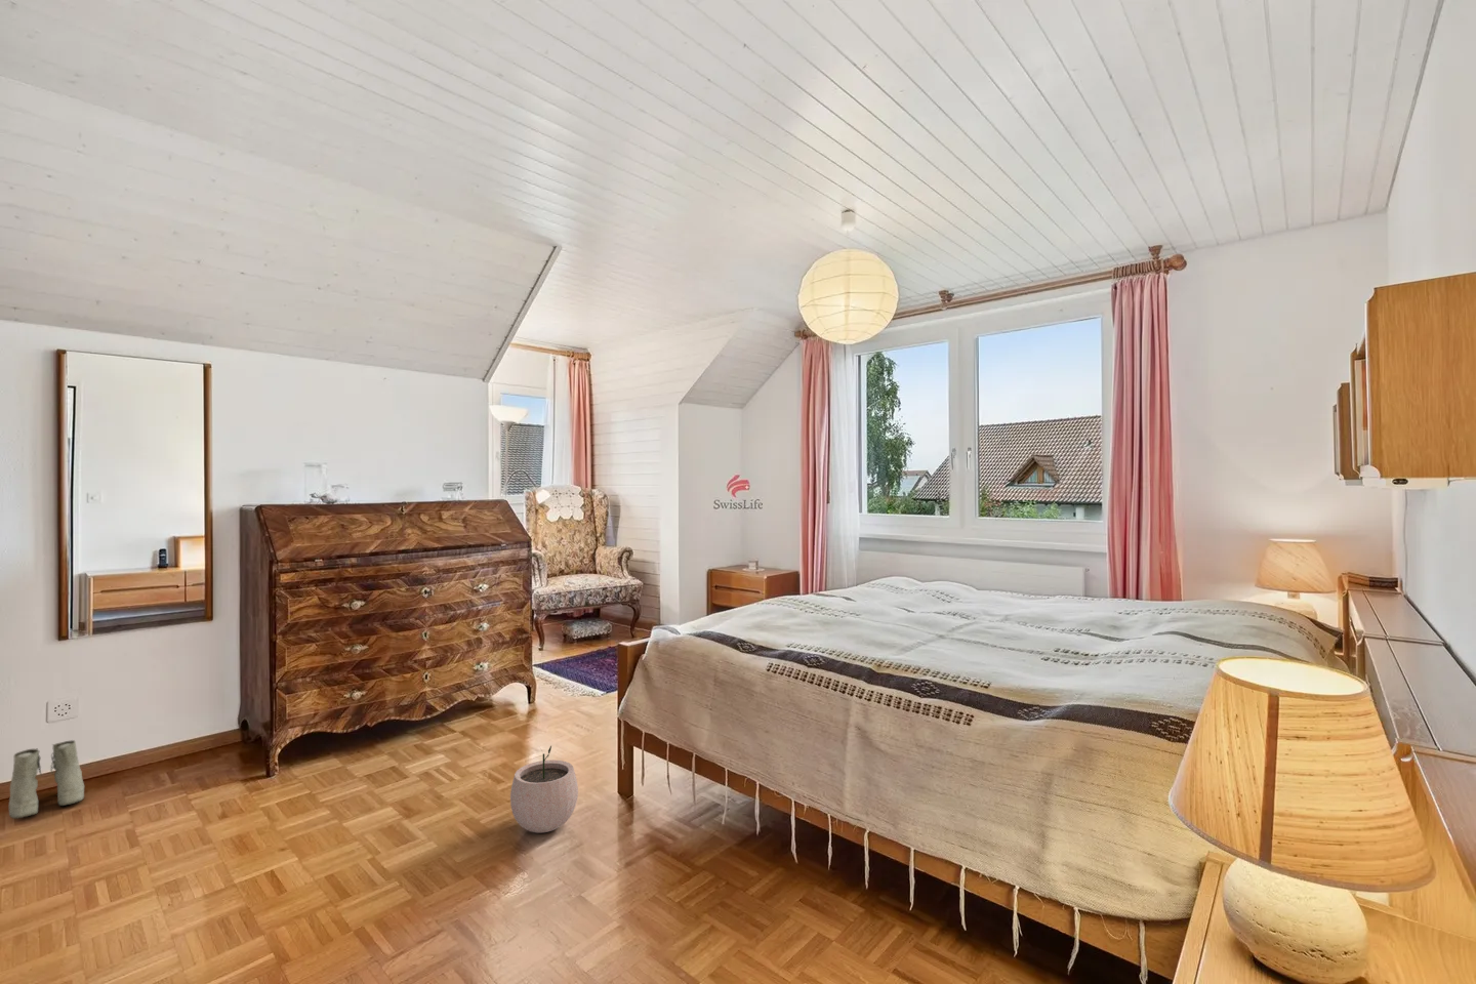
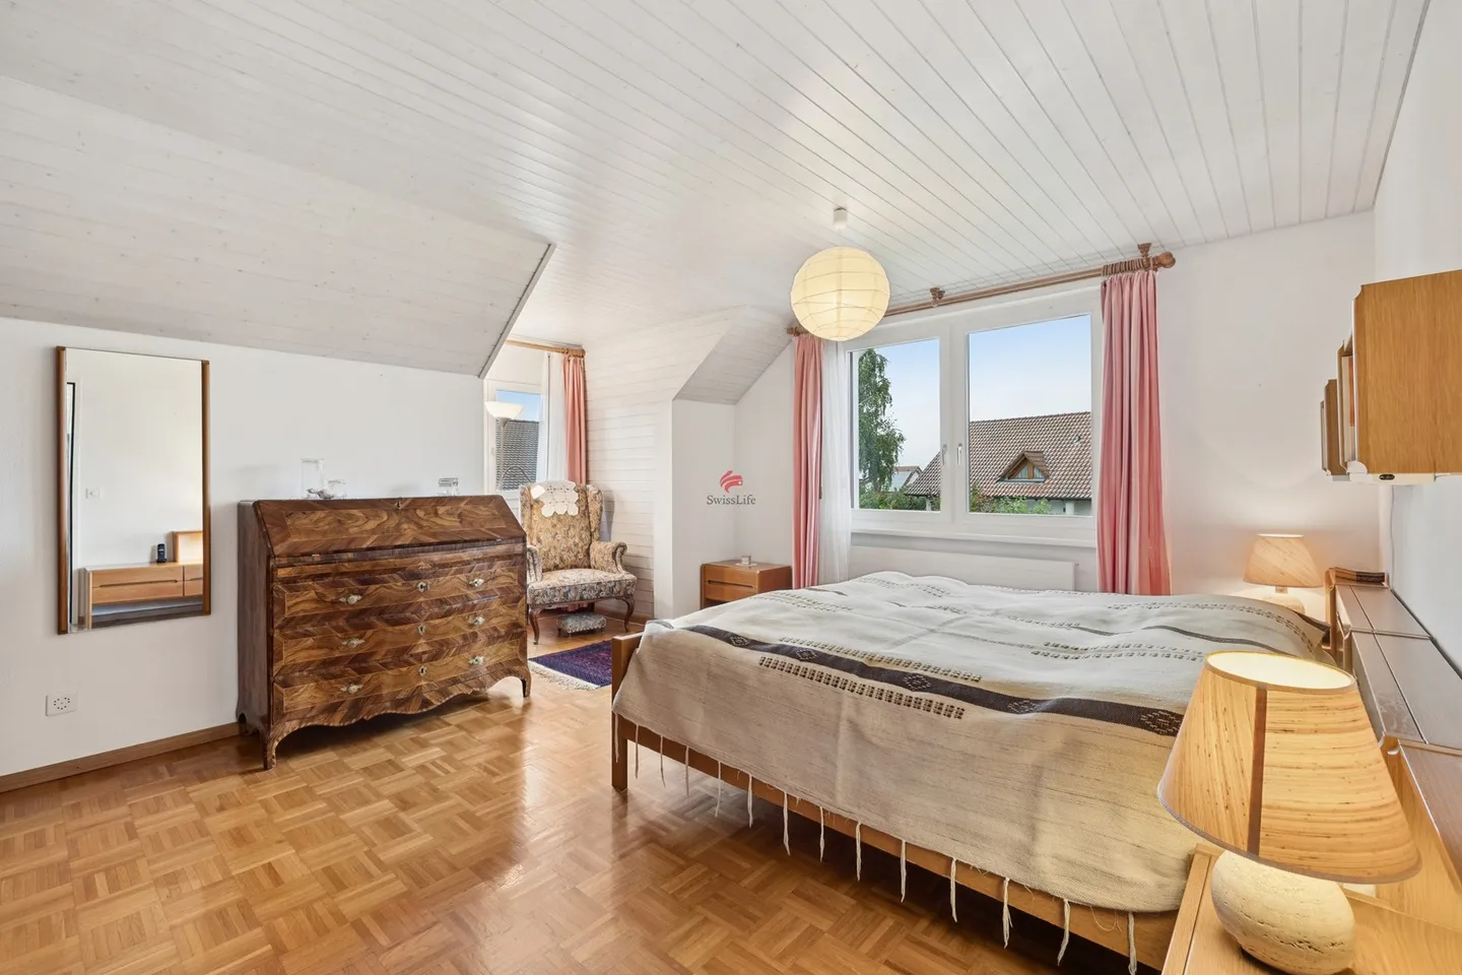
- boots (52, 772)
- plant pot (545, 786)
